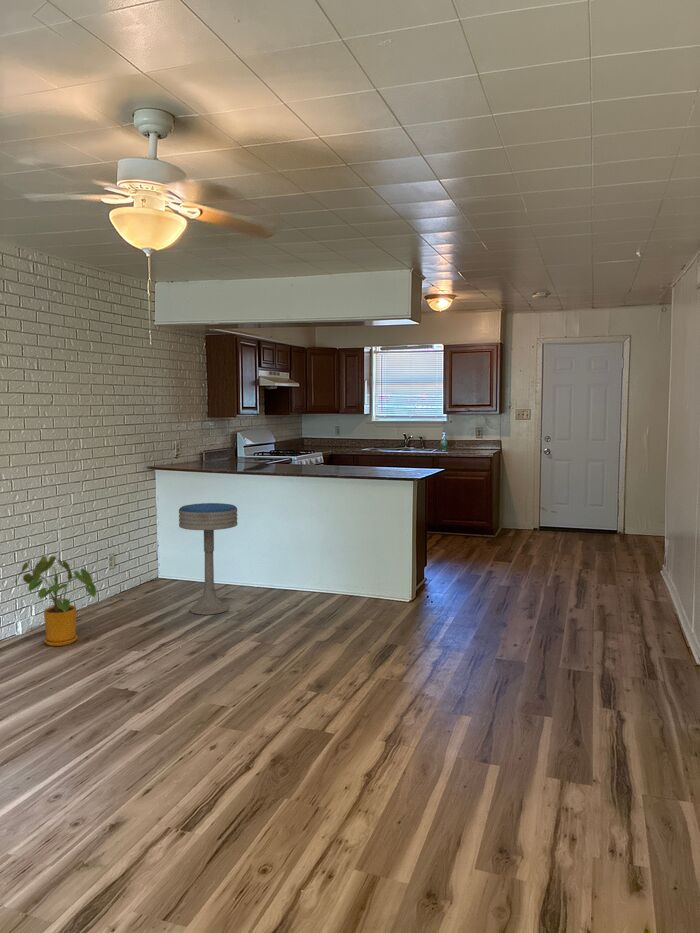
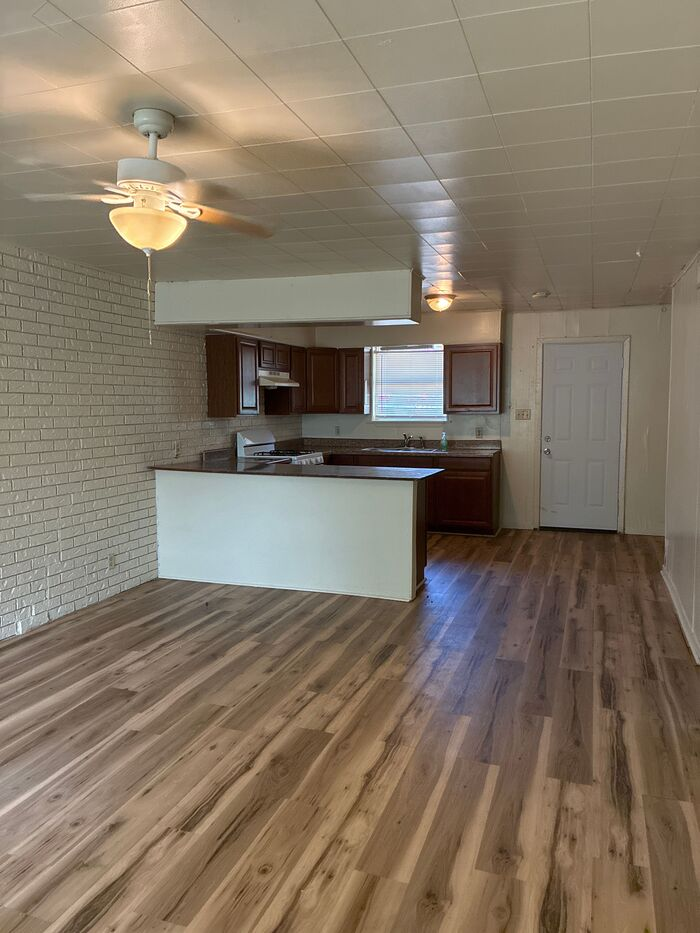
- bar stool (208, 556)
- house plant (56, 601)
